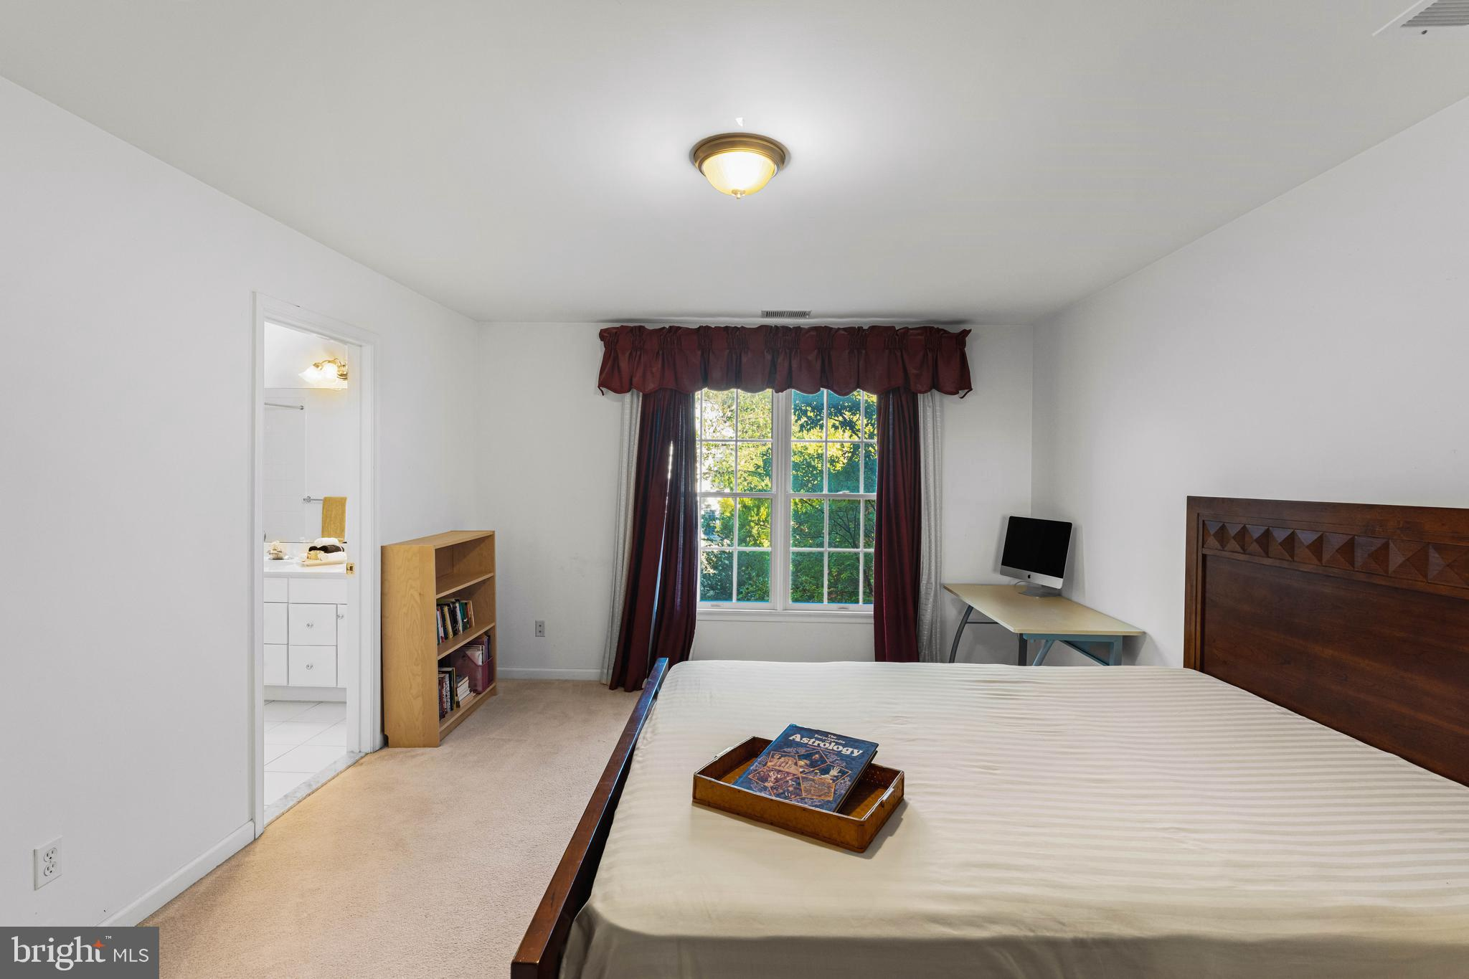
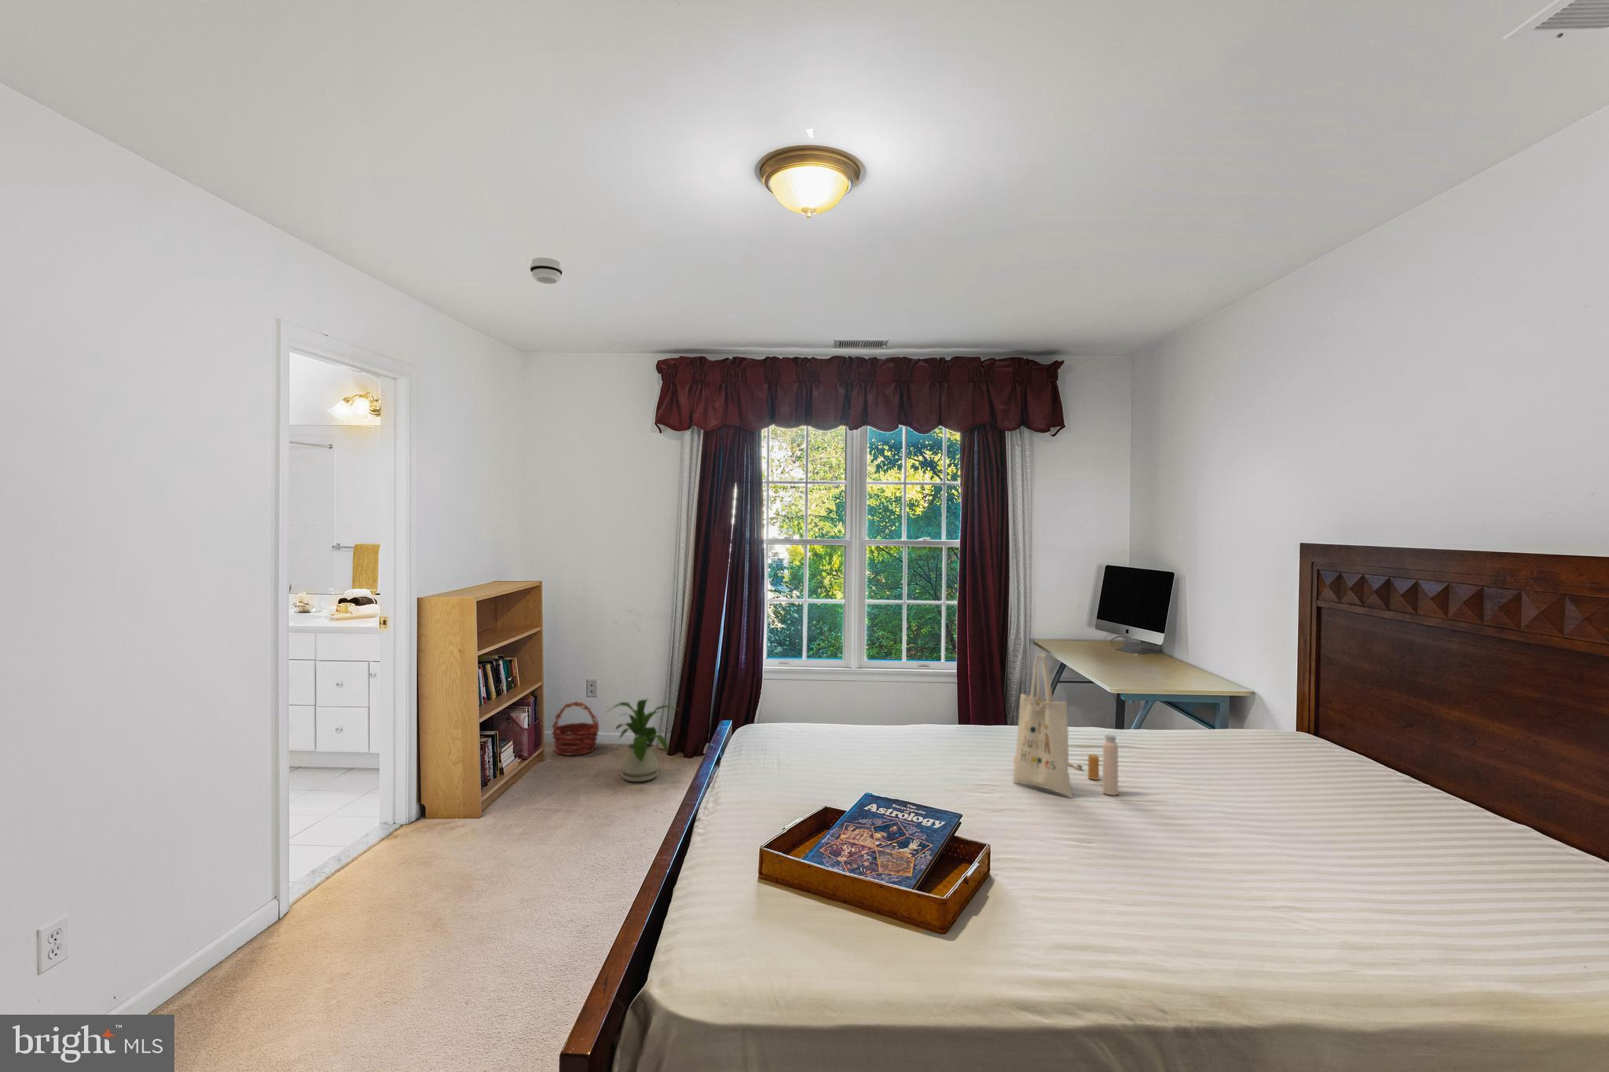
+ smoke detector (546, 270)
+ house plant (645, 732)
+ tote bag (1066, 714)
+ basket (575, 726)
